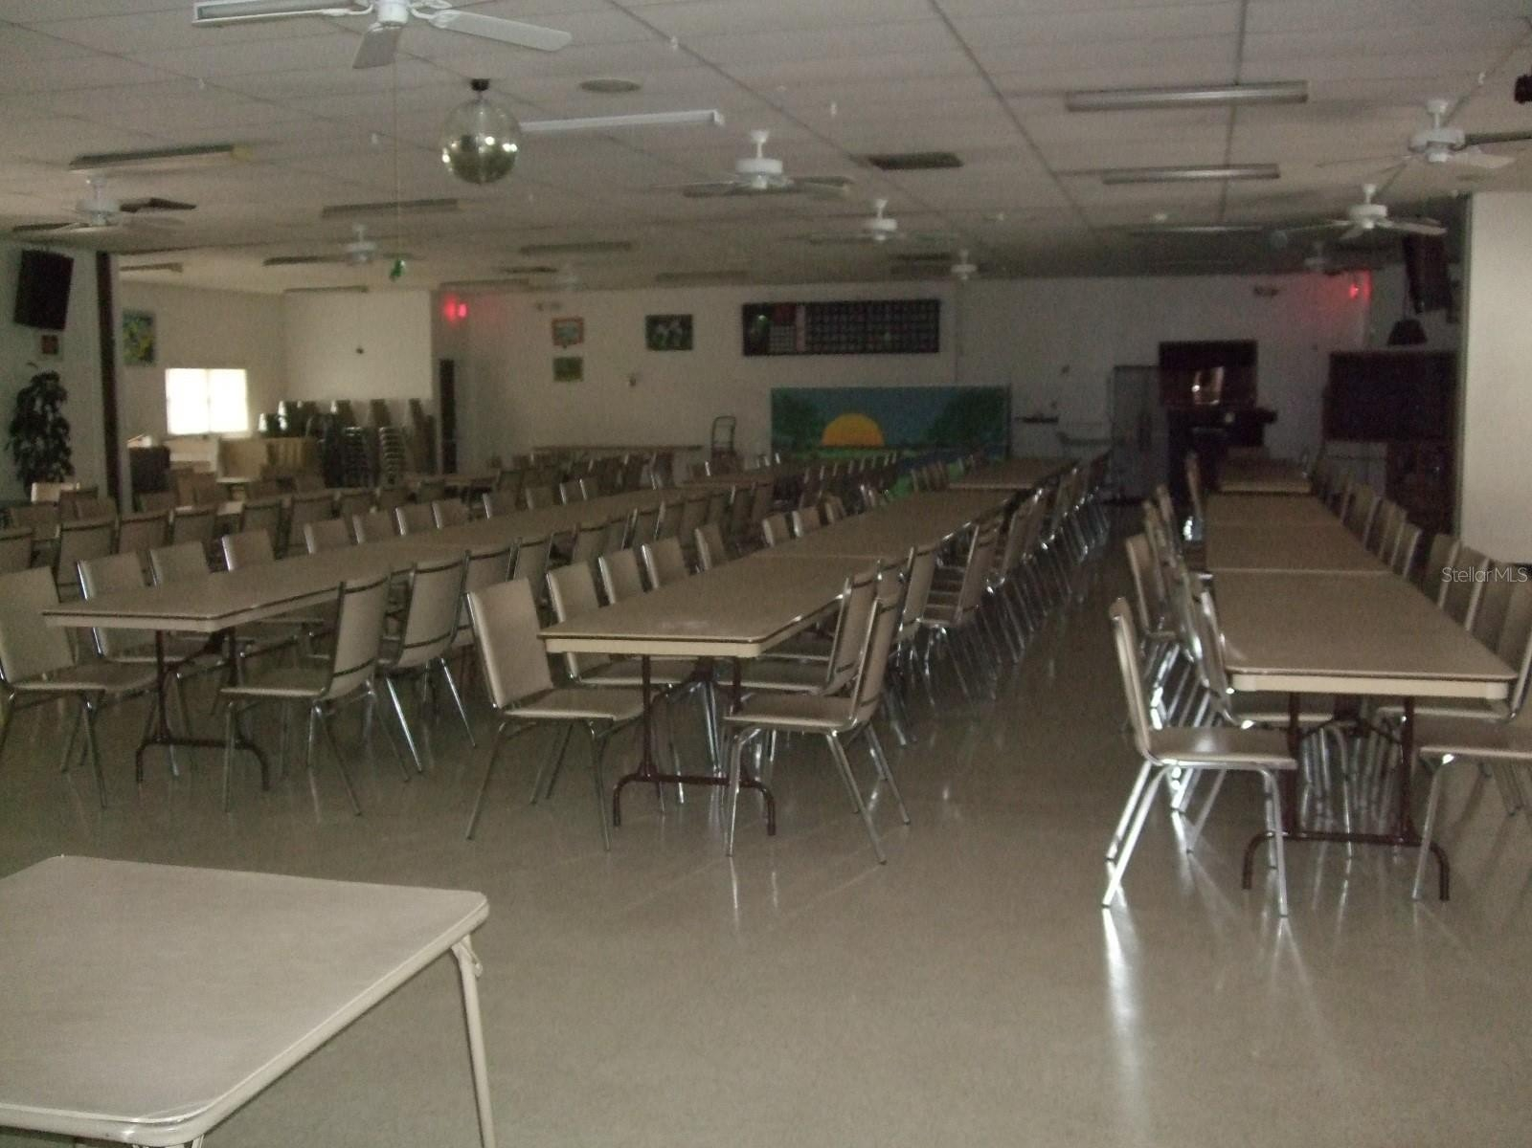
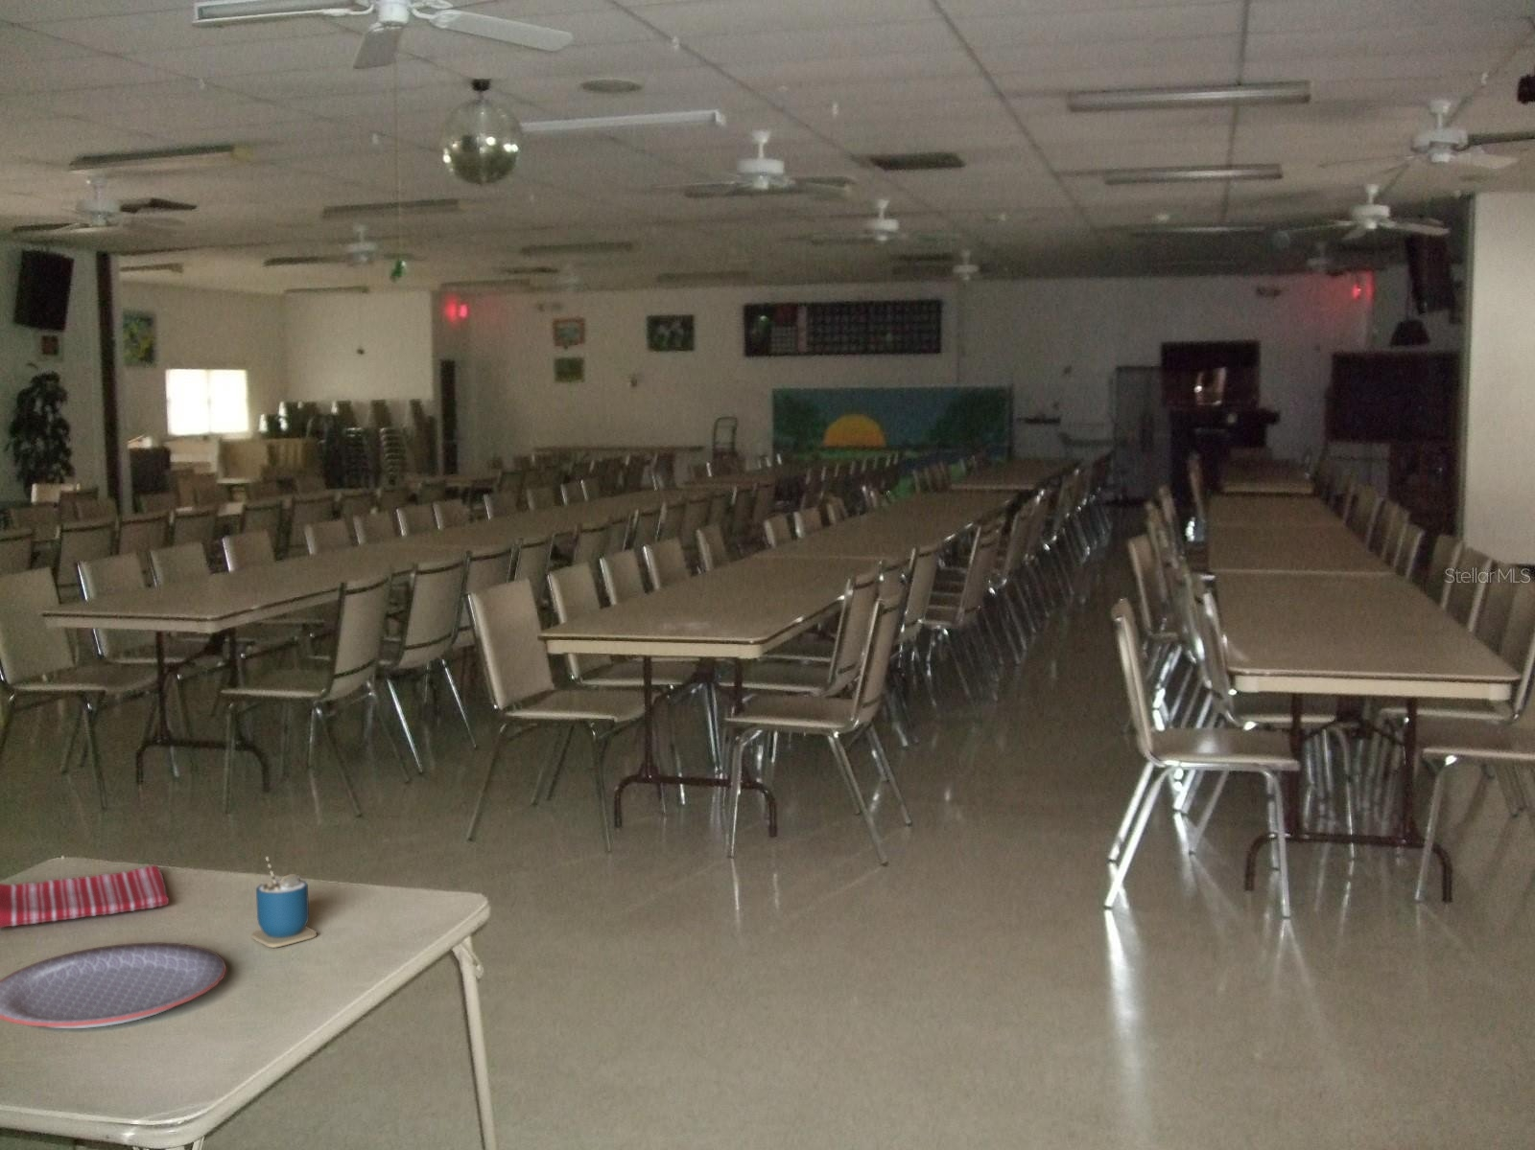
+ dish towel (79, 895)
+ cup (282, 893)
+ plate (109, 988)
